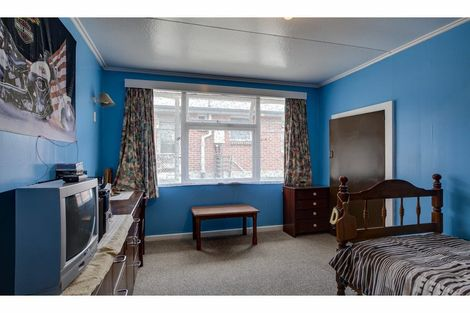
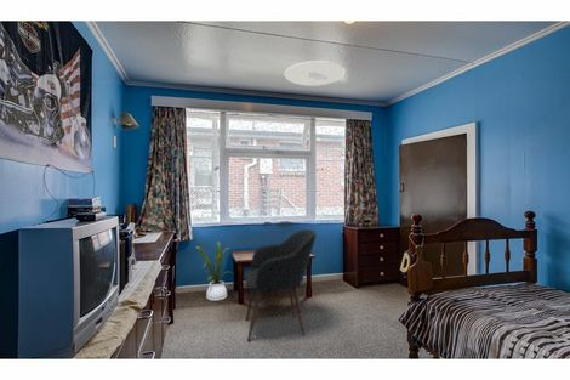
+ house plant (213, 267)
+ armchair (274, 279)
+ ceiling light (314, 72)
